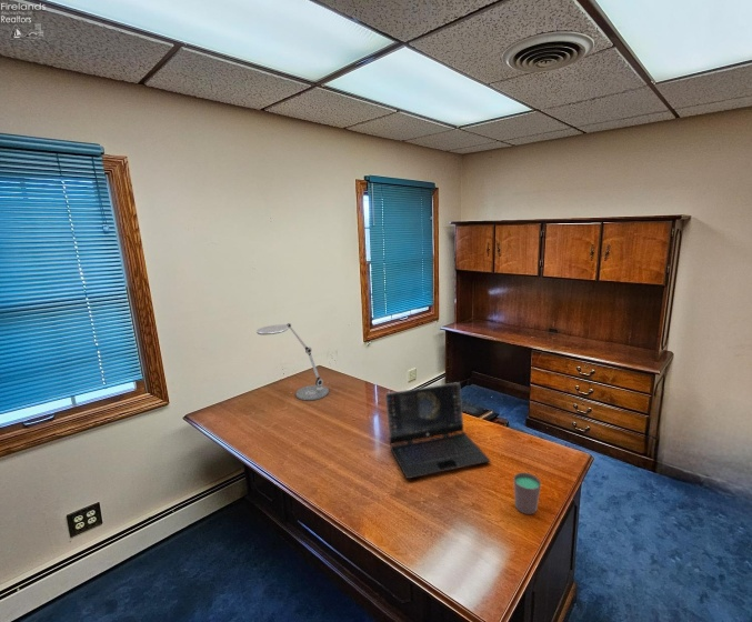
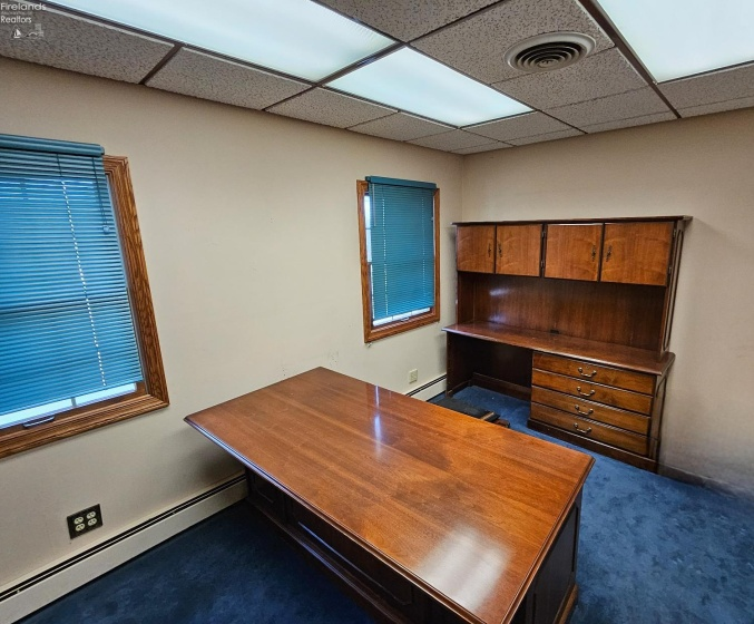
- laptop (435, 427)
- cup (527, 493)
- desk lamp (305, 351)
